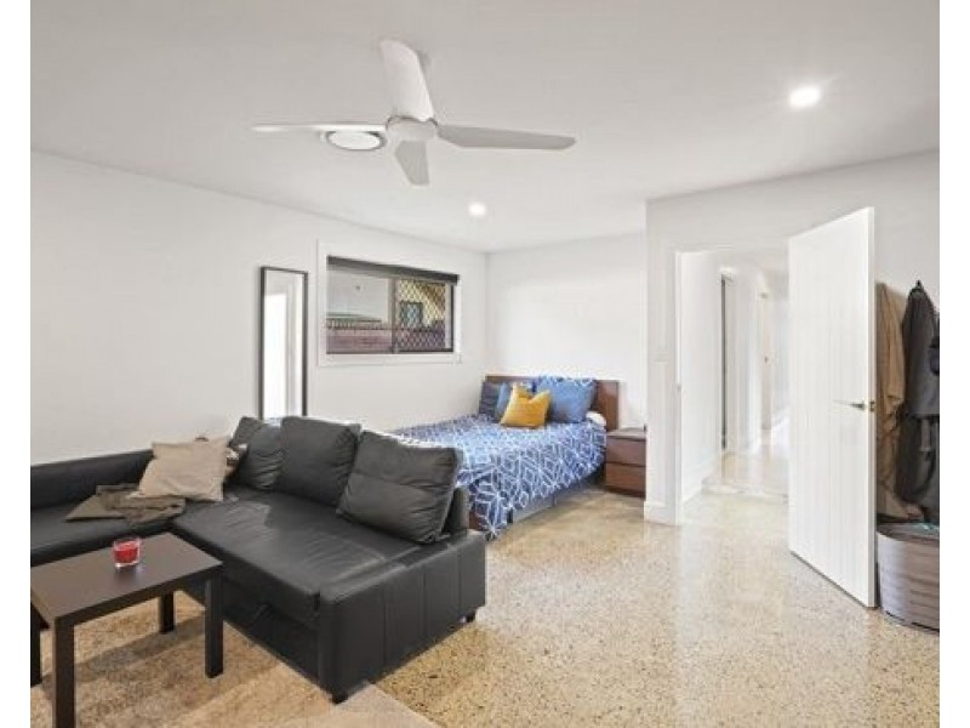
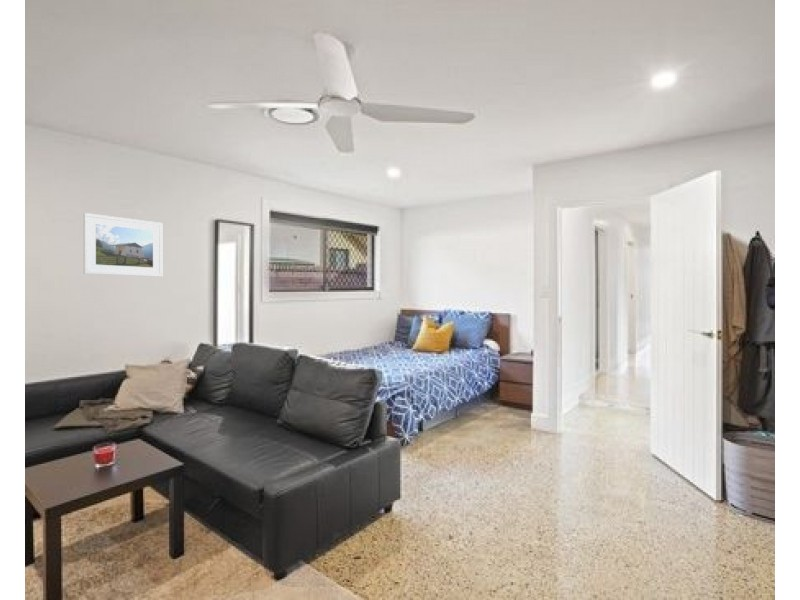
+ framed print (125, 246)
